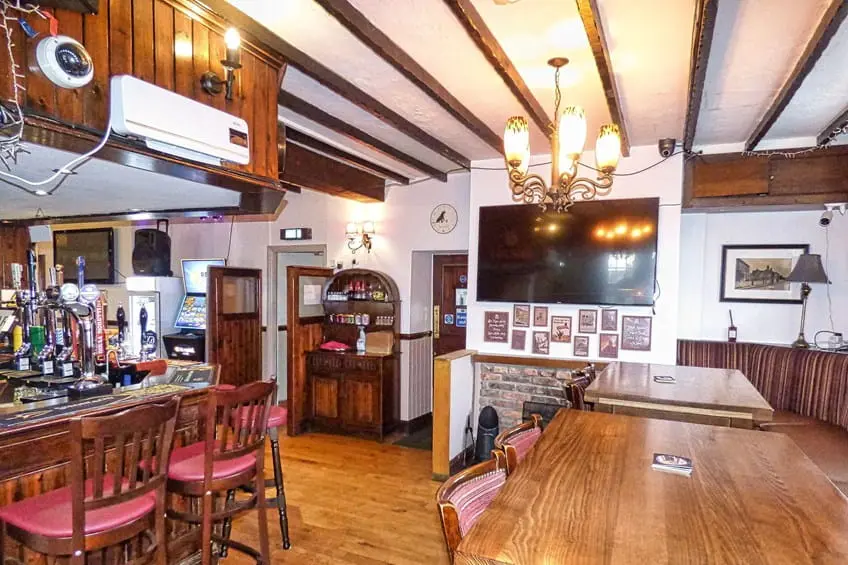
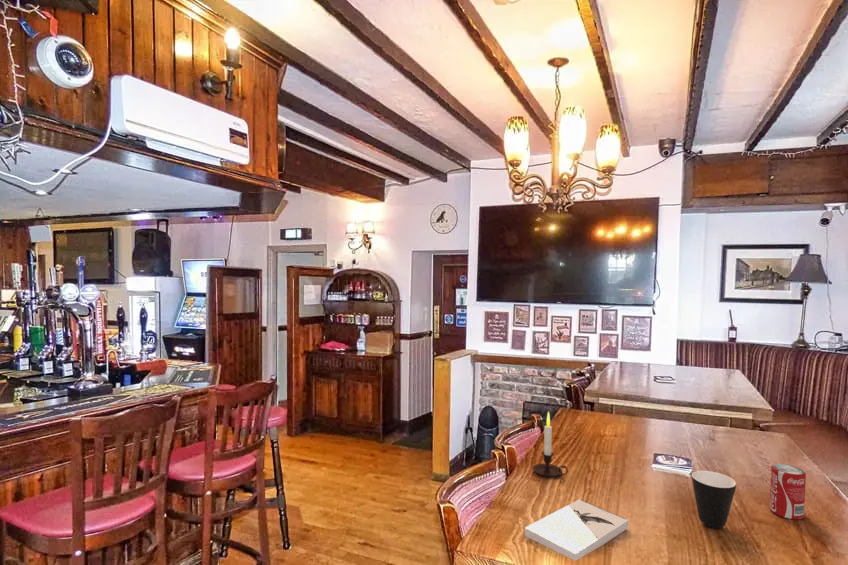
+ book (577, 527)
+ candle (551, 442)
+ mug (714, 500)
+ beverage can (787, 491)
